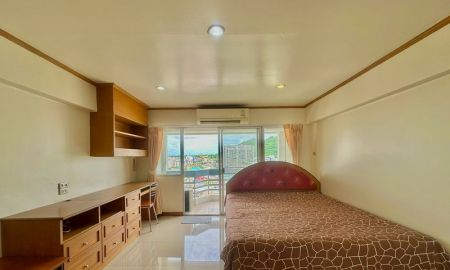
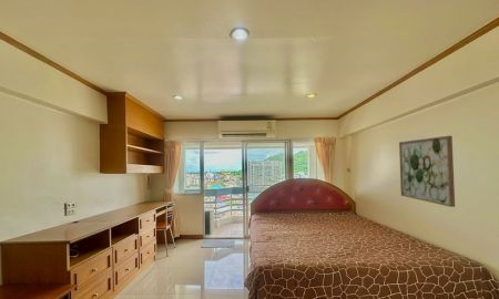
+ wall art (421, 169)
